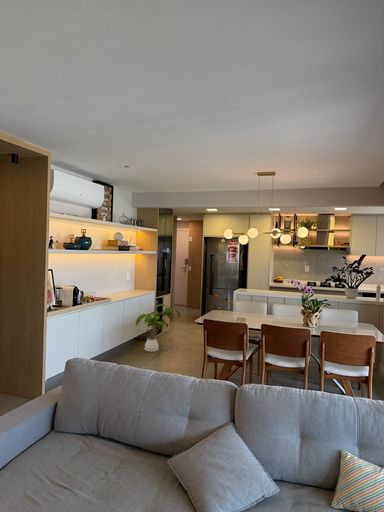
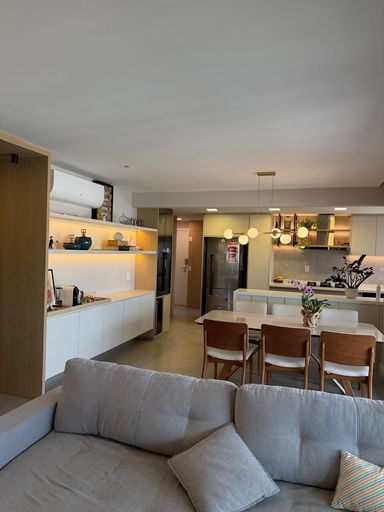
- house plant (159, 326)
